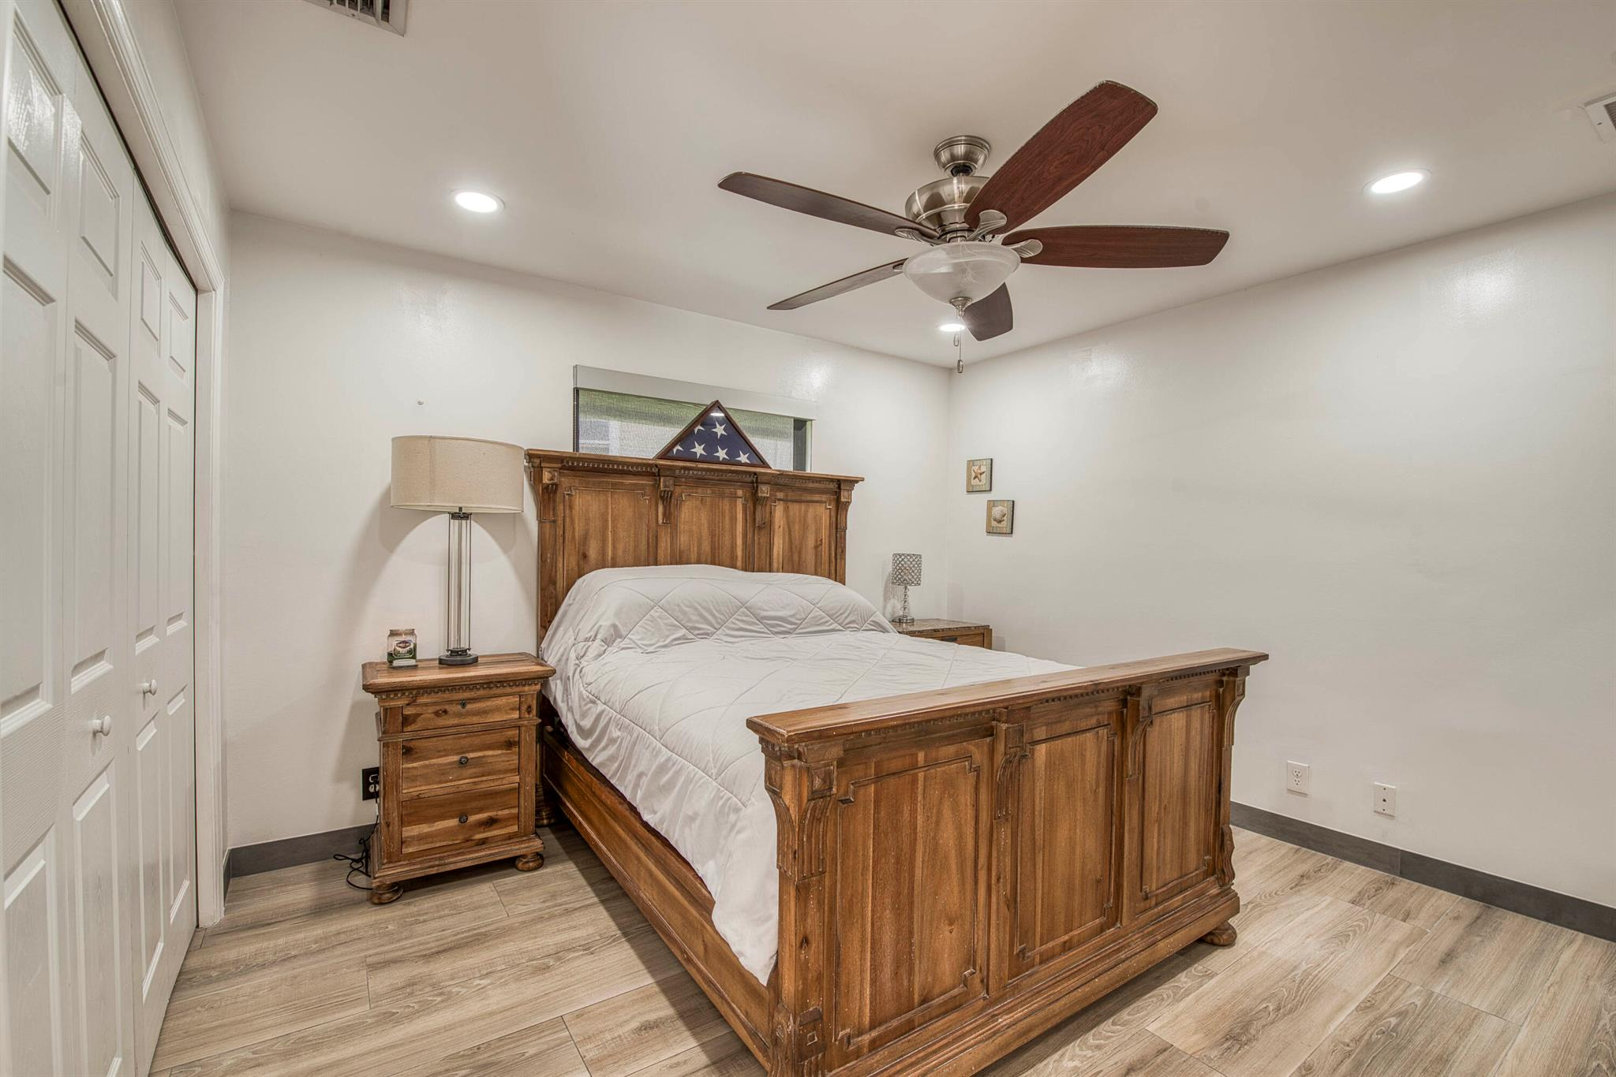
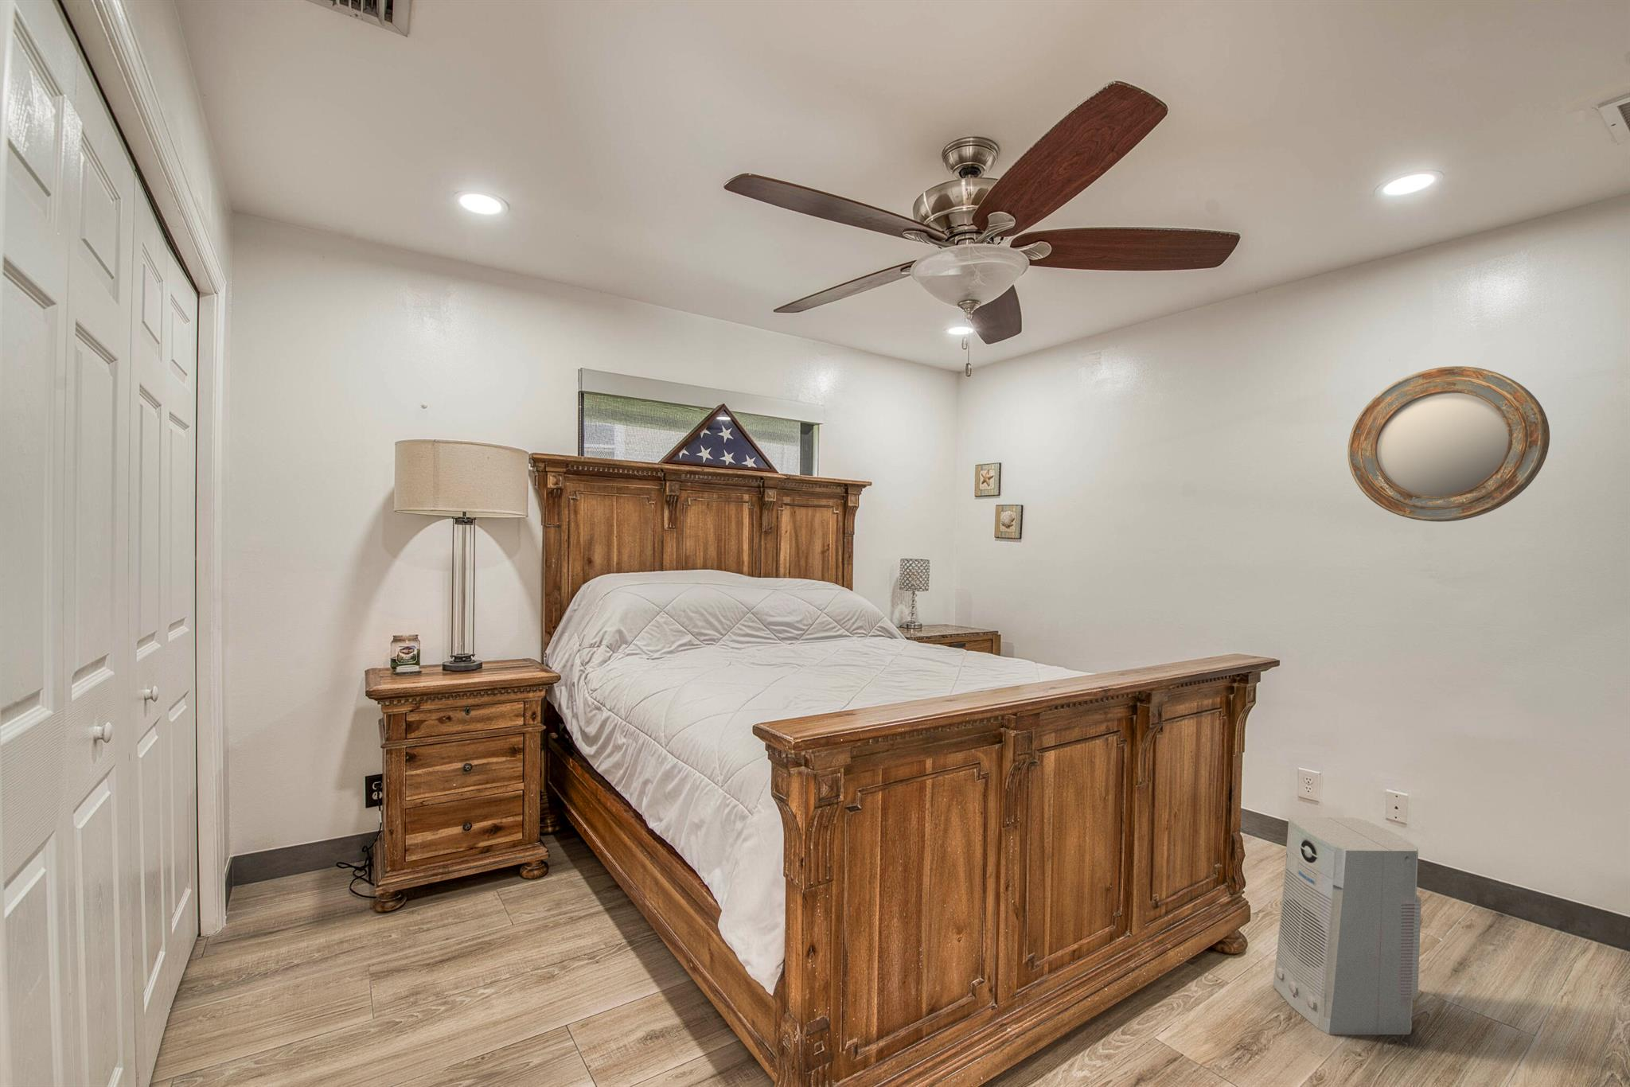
+ home mirror (1440, 445)
+ air purifier (1346, 920)
